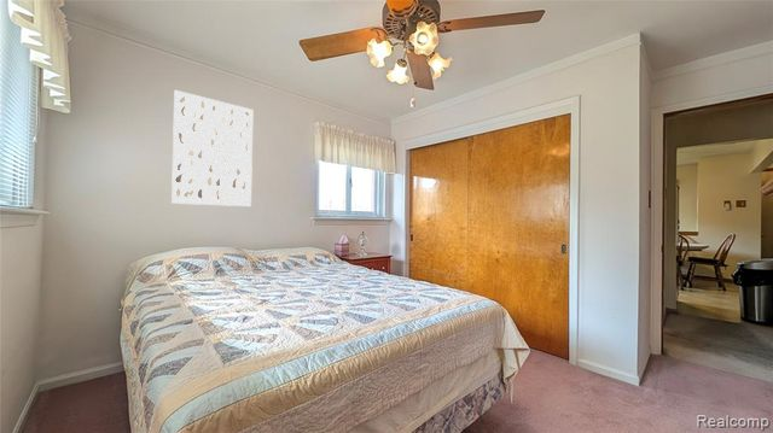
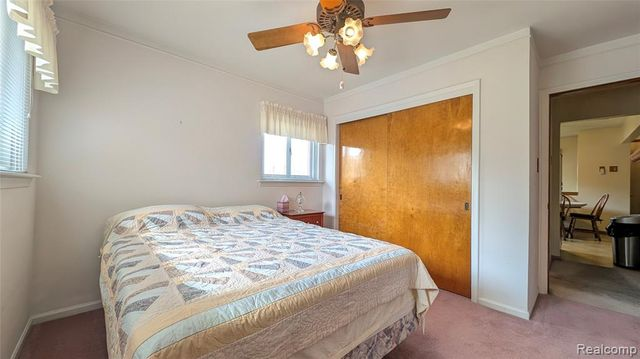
- wall art (215, 152)
